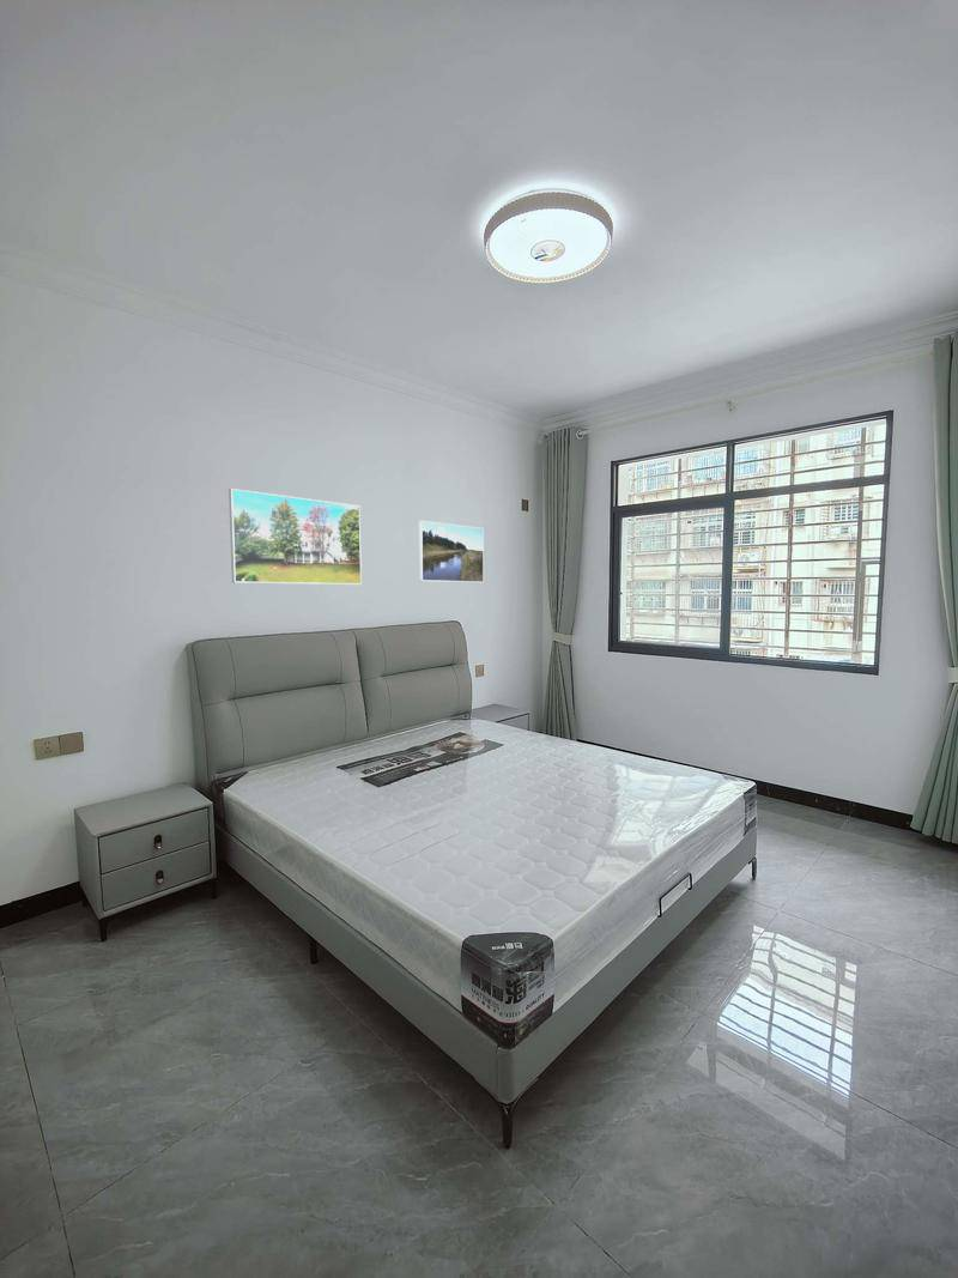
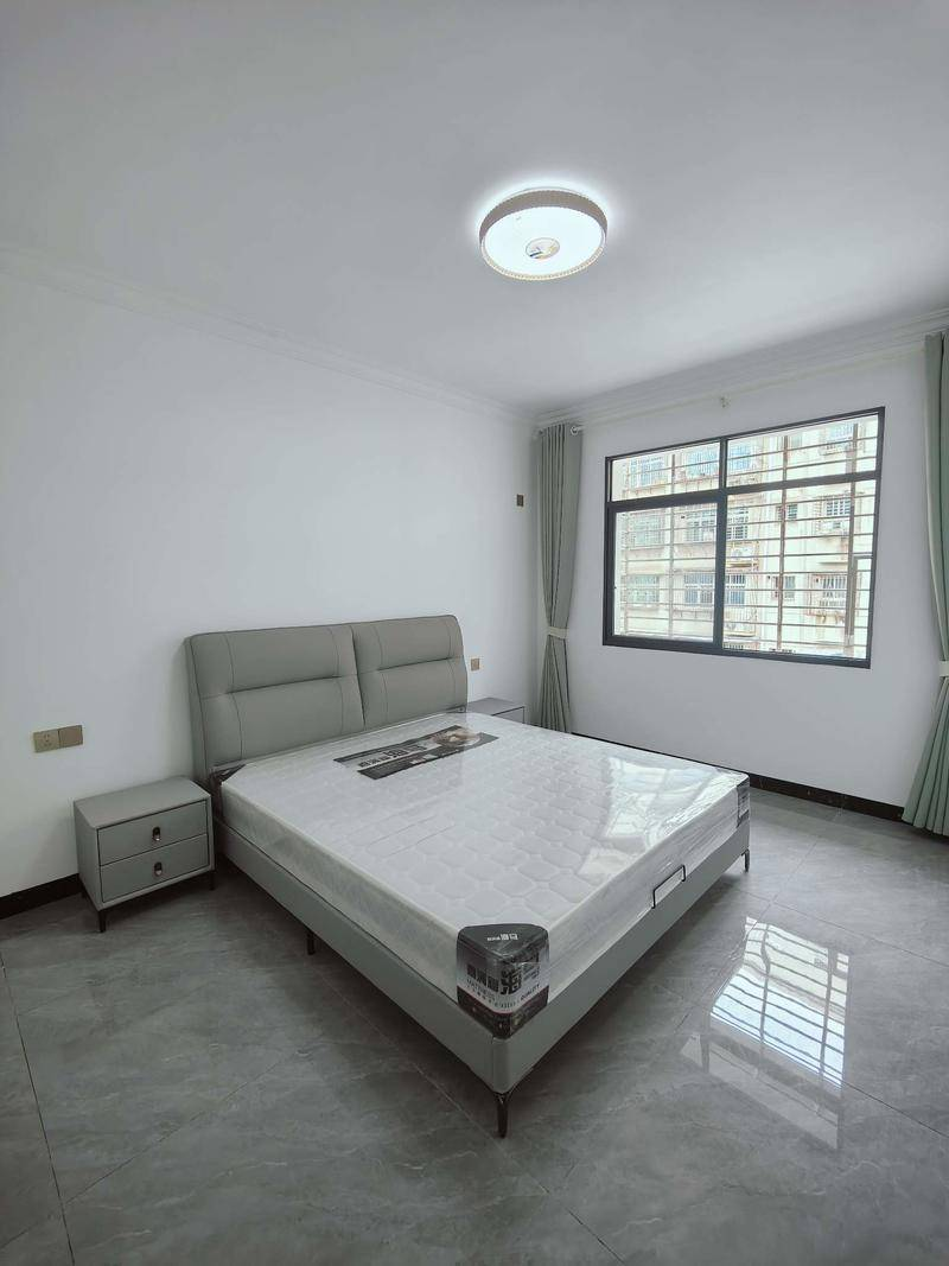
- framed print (453, 552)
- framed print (301, 540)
